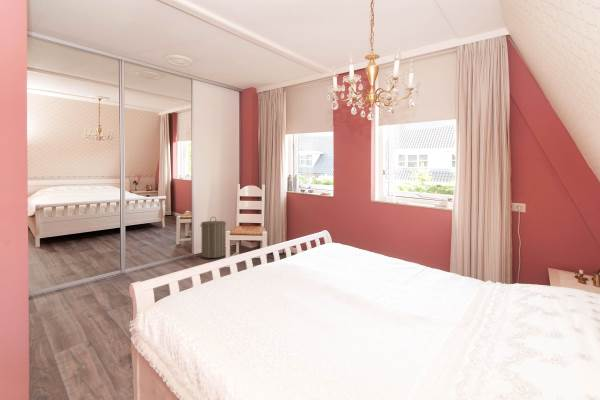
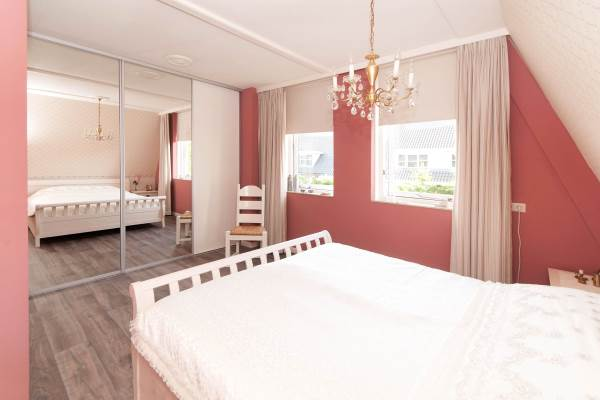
- laundry hamper (213, 236)
